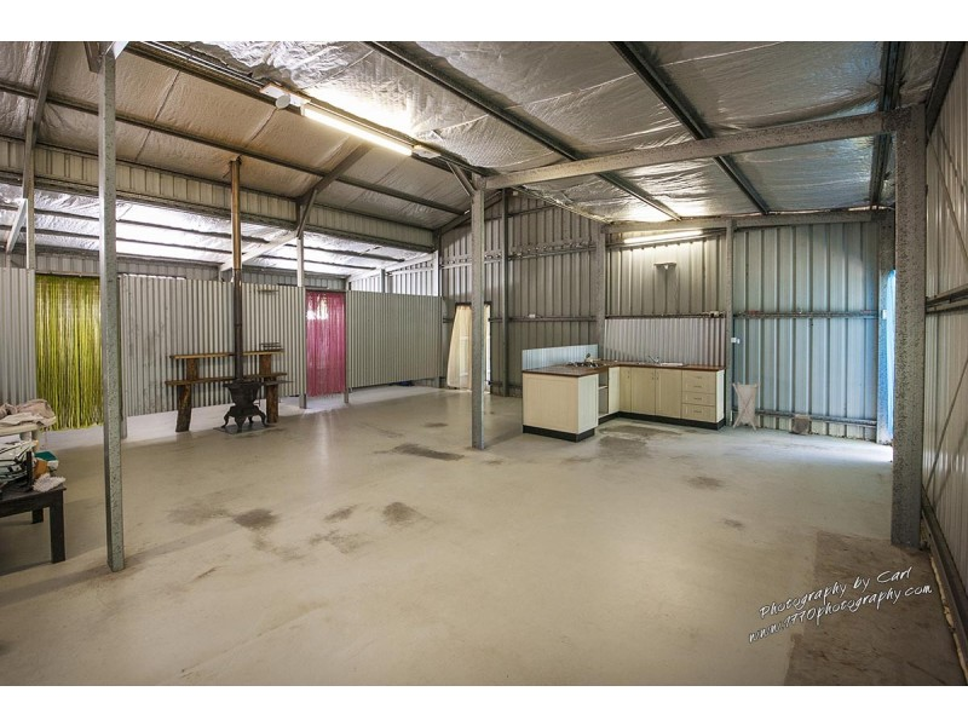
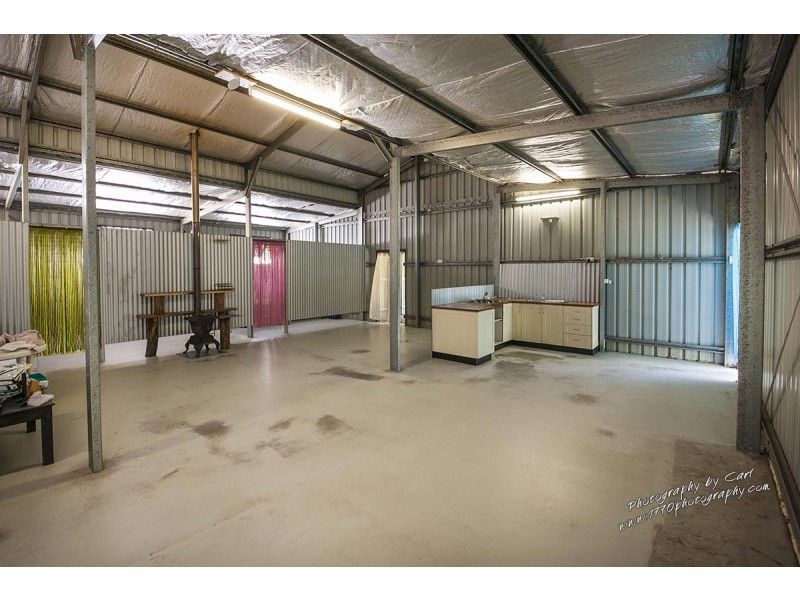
- bag (799, 424)
- laundry hamper (745, 405)
